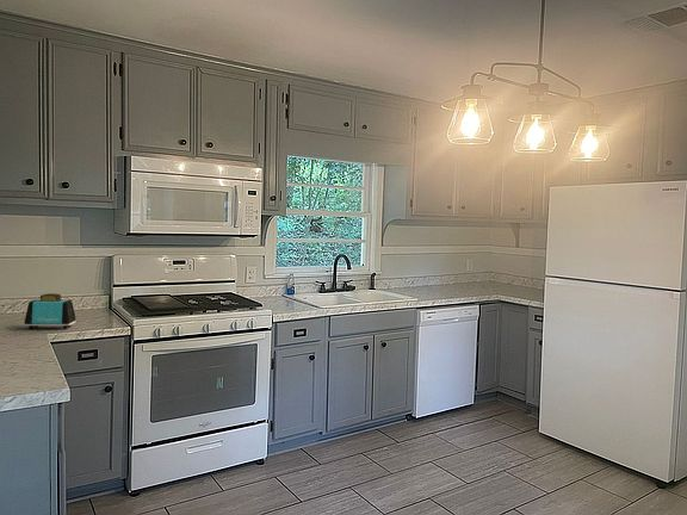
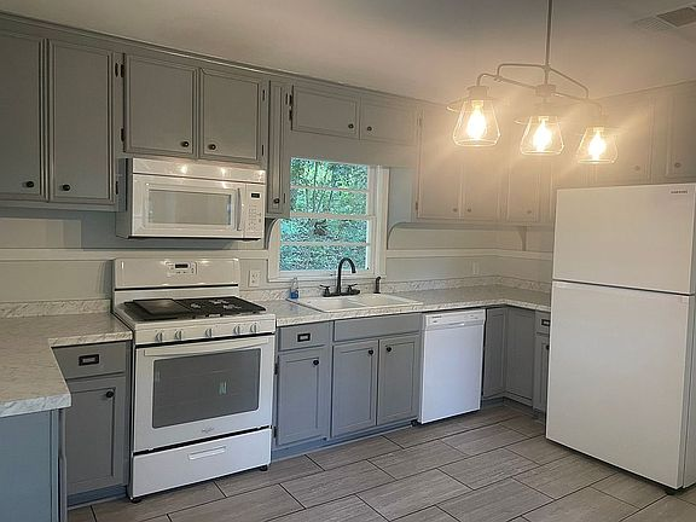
- toaster (50, 310)
